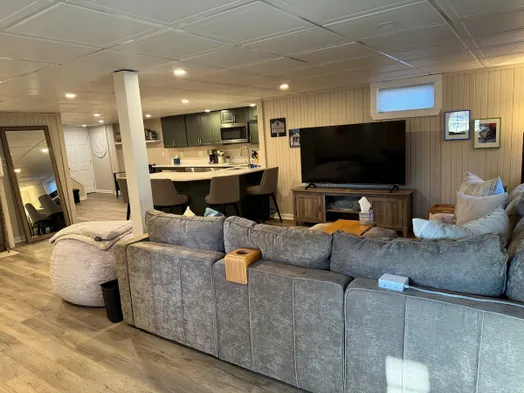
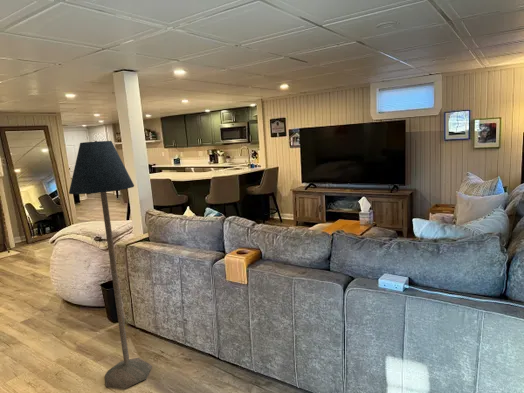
+ floor lamp (113, 263)
